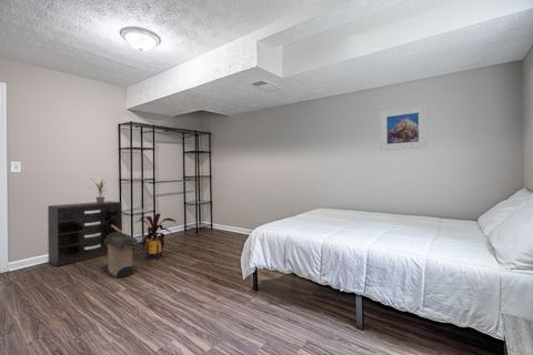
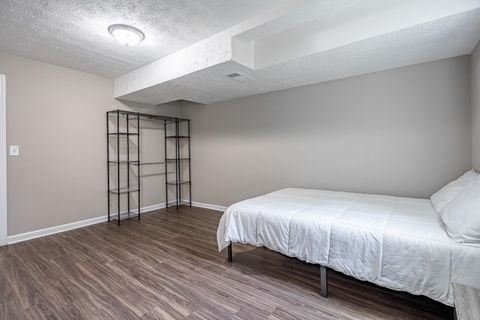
- dresser (87, 230)
- house plant (152, 235)
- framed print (402, 129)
- potted plant (100, 190)
- laundry hamper (121, 248)
